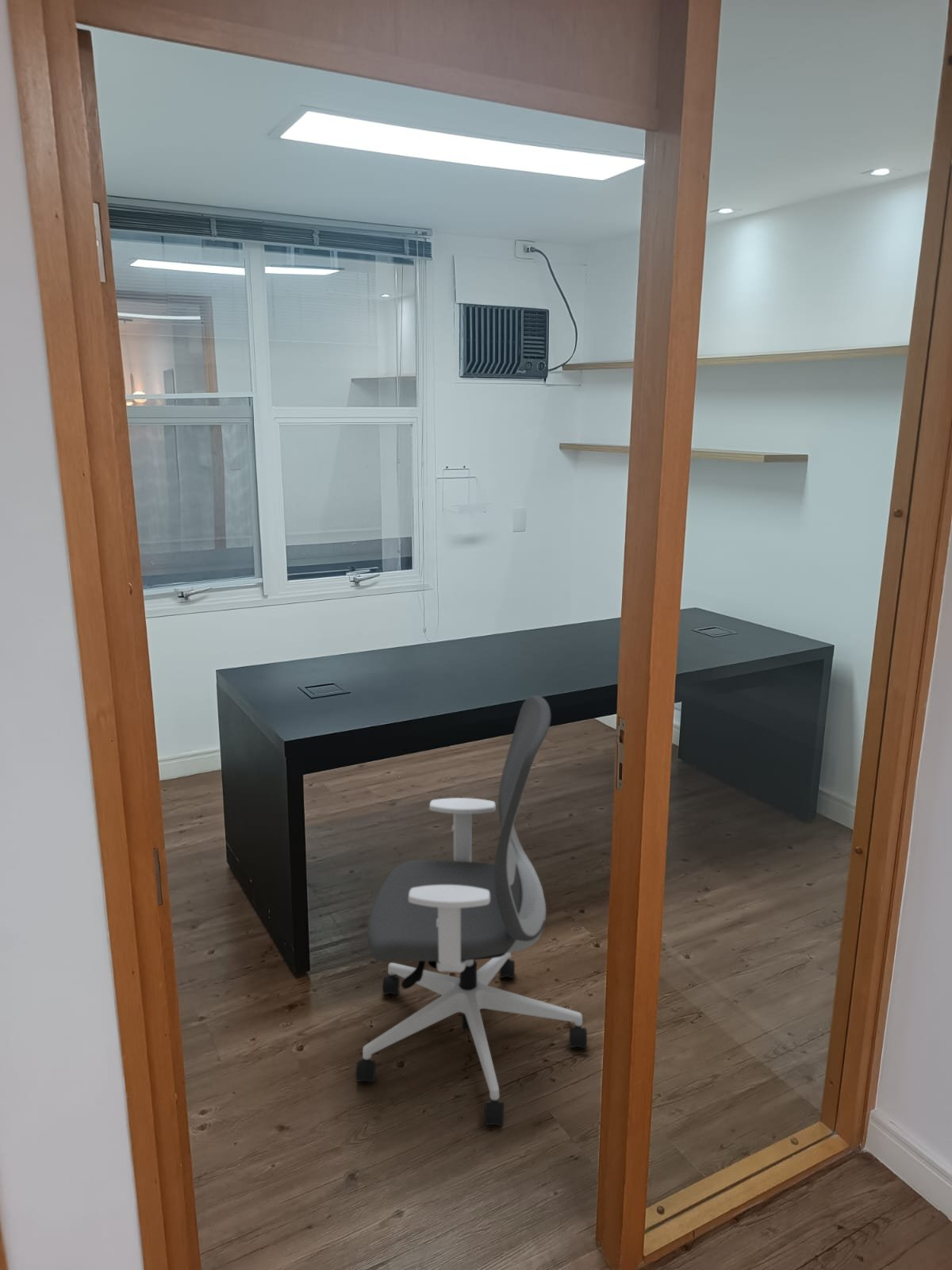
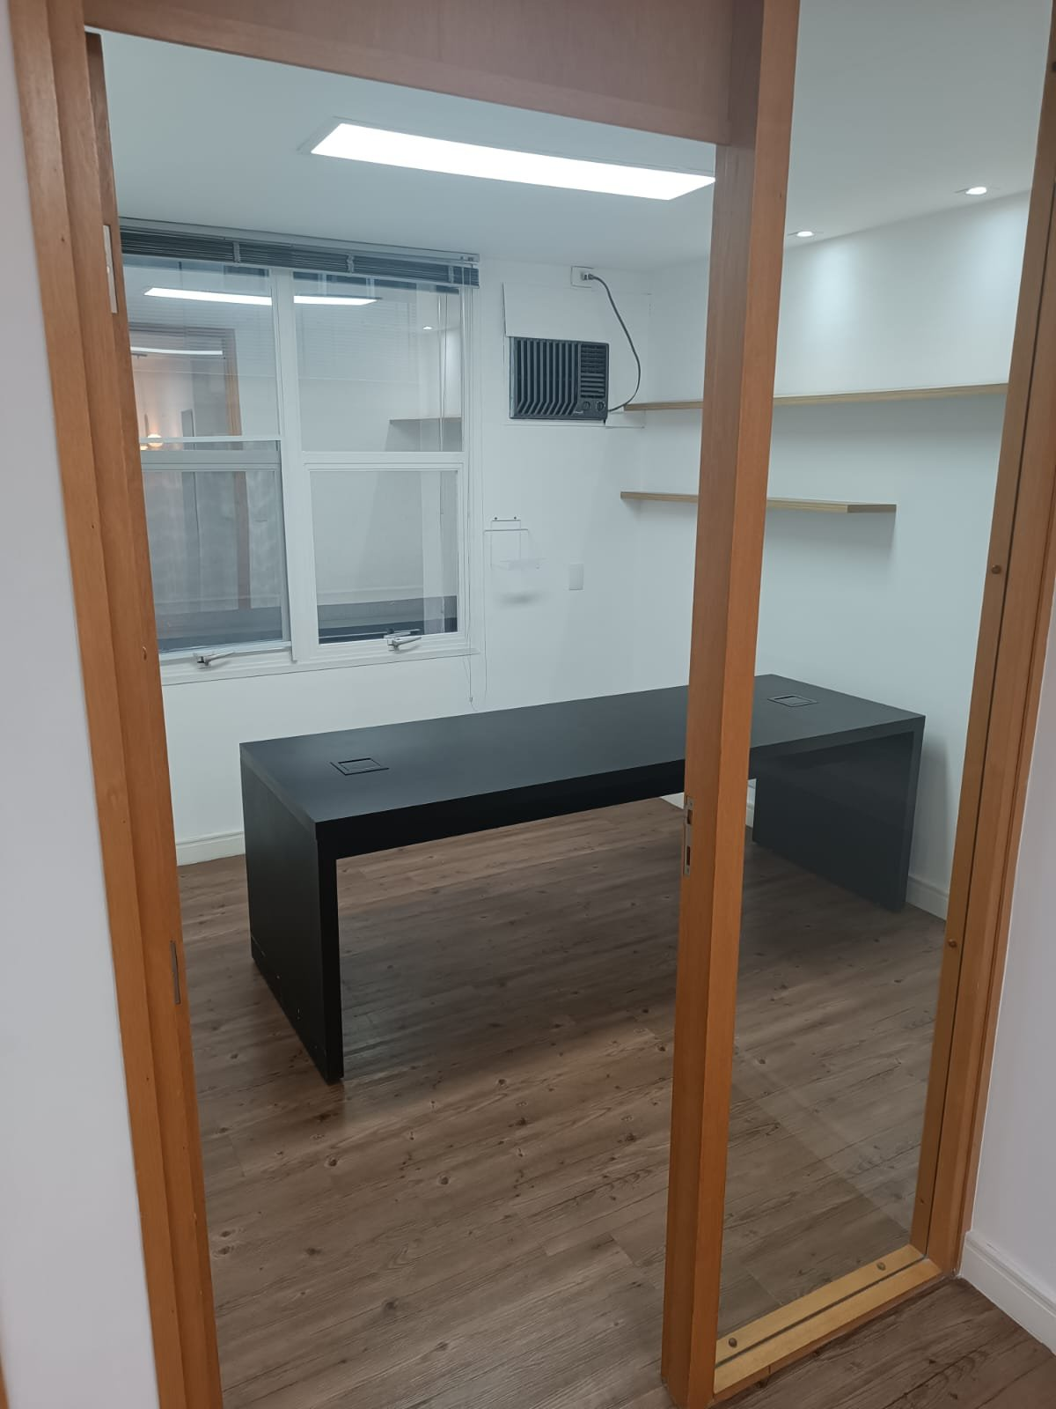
- office chair (477, 883)
